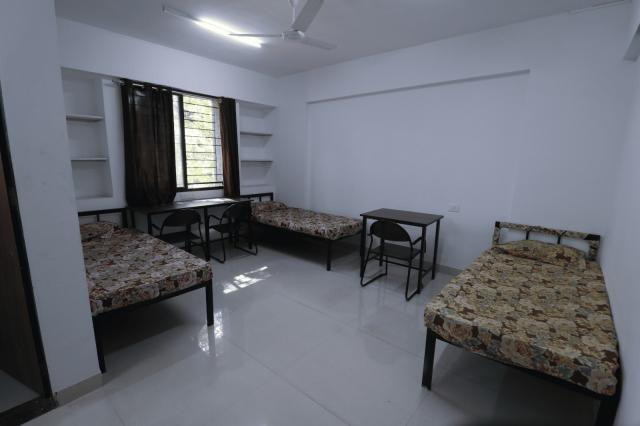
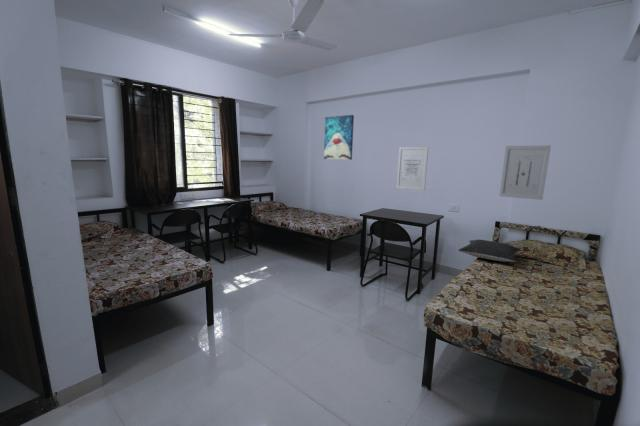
+ pillow (490, 250)
+ wall art (411, 168)
+ wall art (338, 138)
+ wall art (523, 172)
